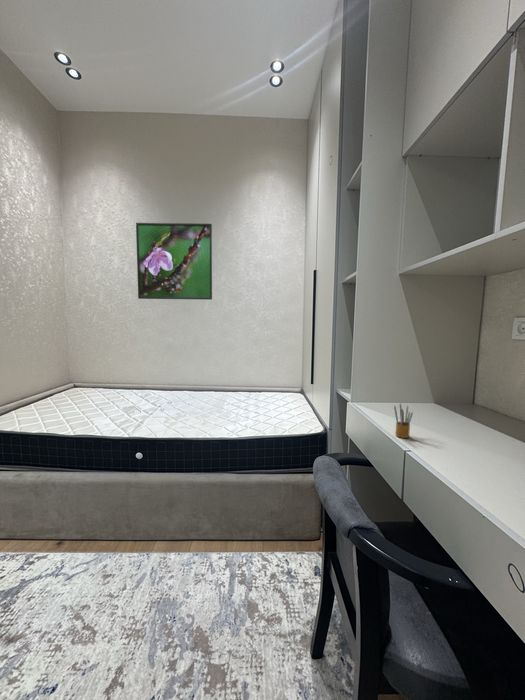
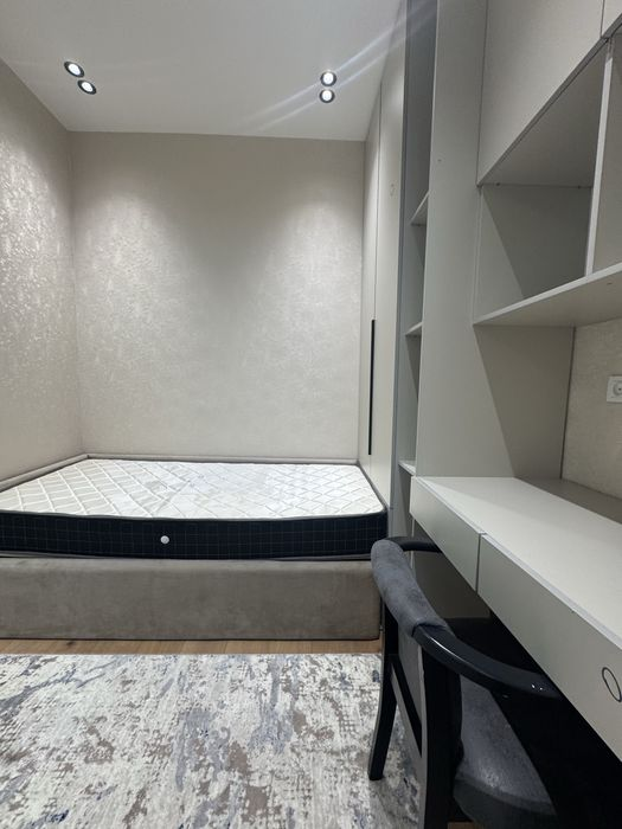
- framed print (174, 261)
- pencil box (402, 420)
